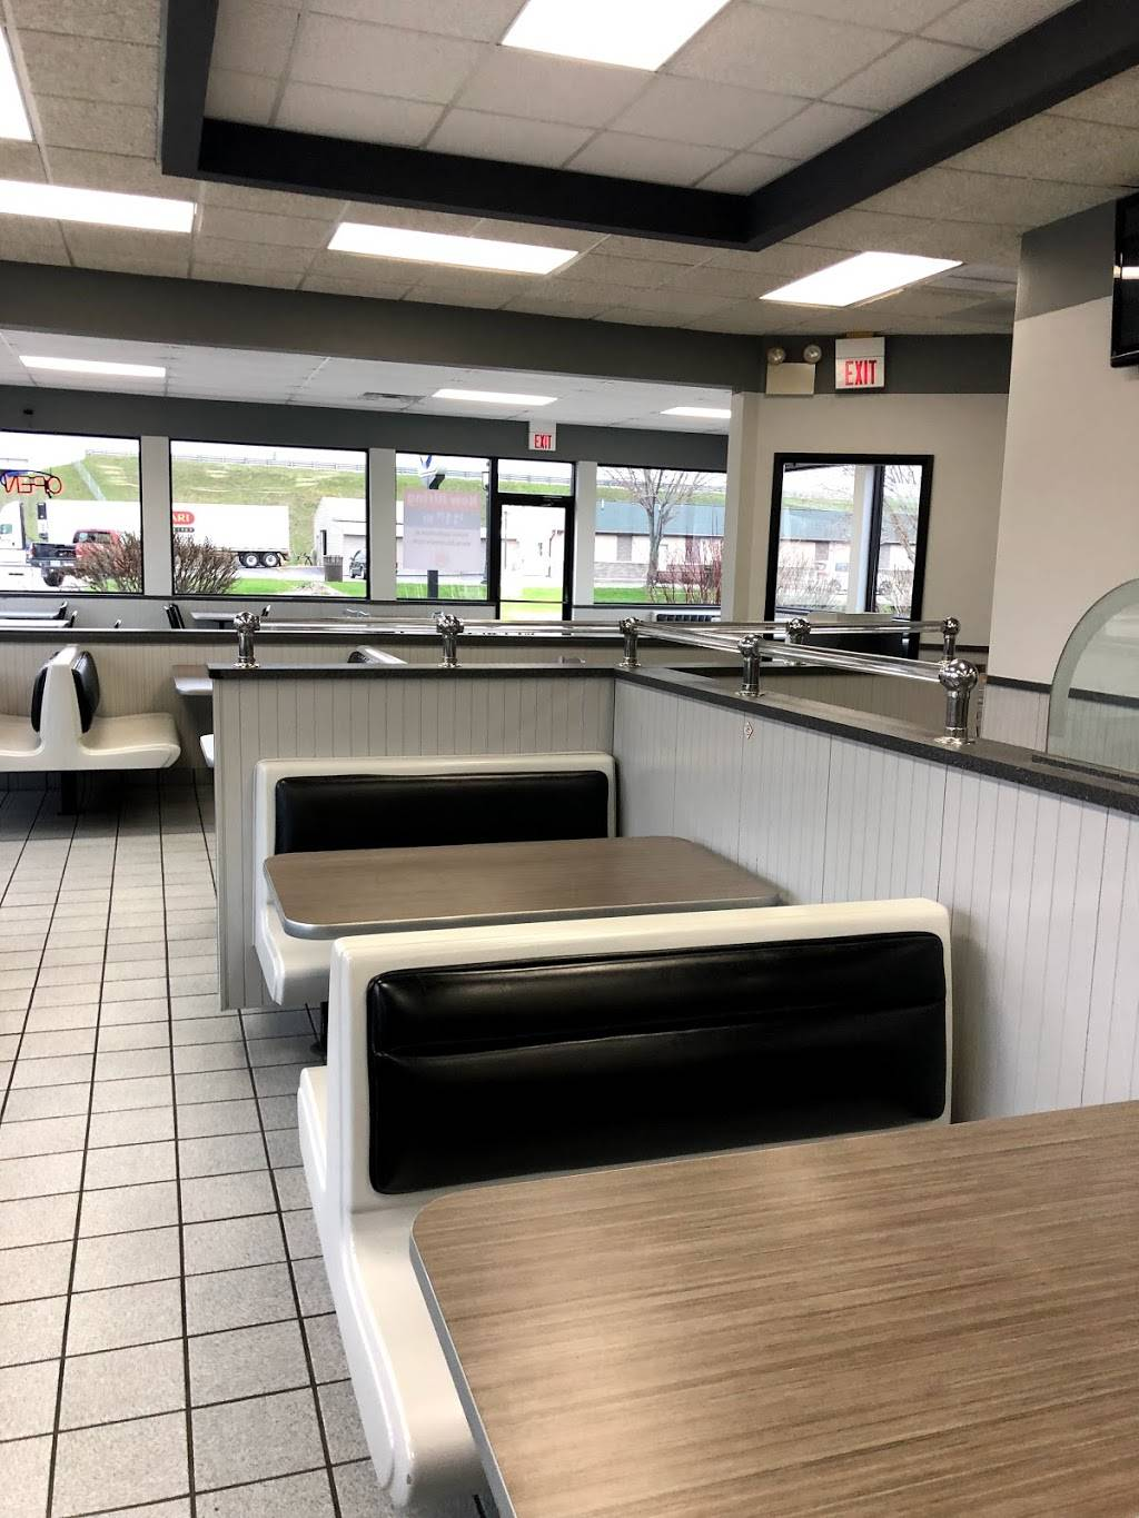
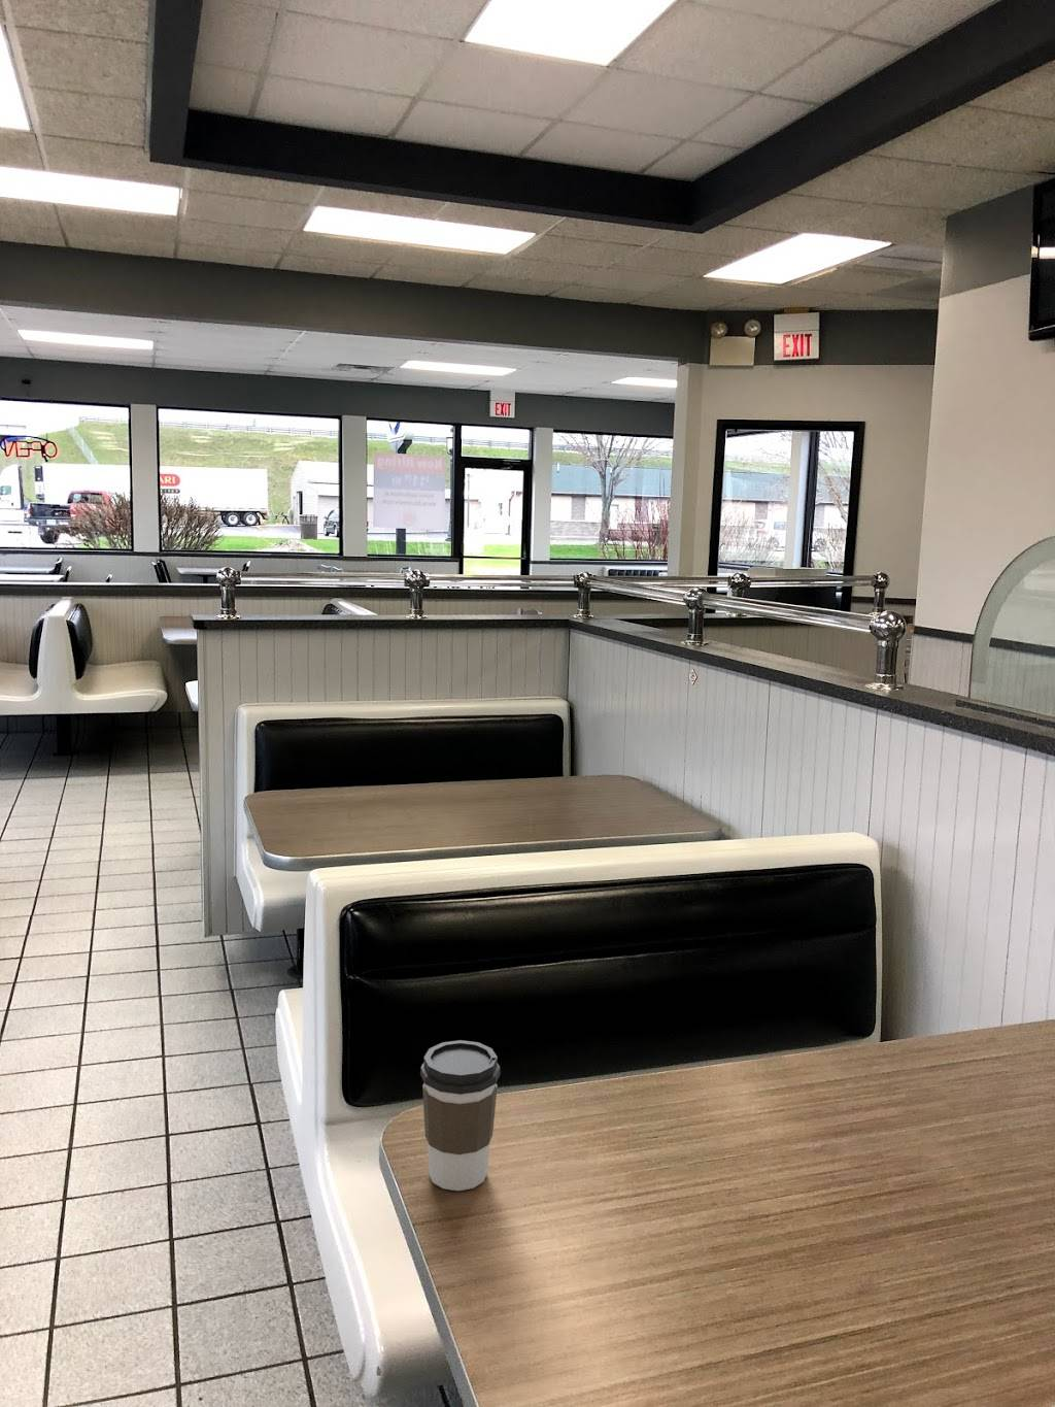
+ coffee cup (459, 1115)
